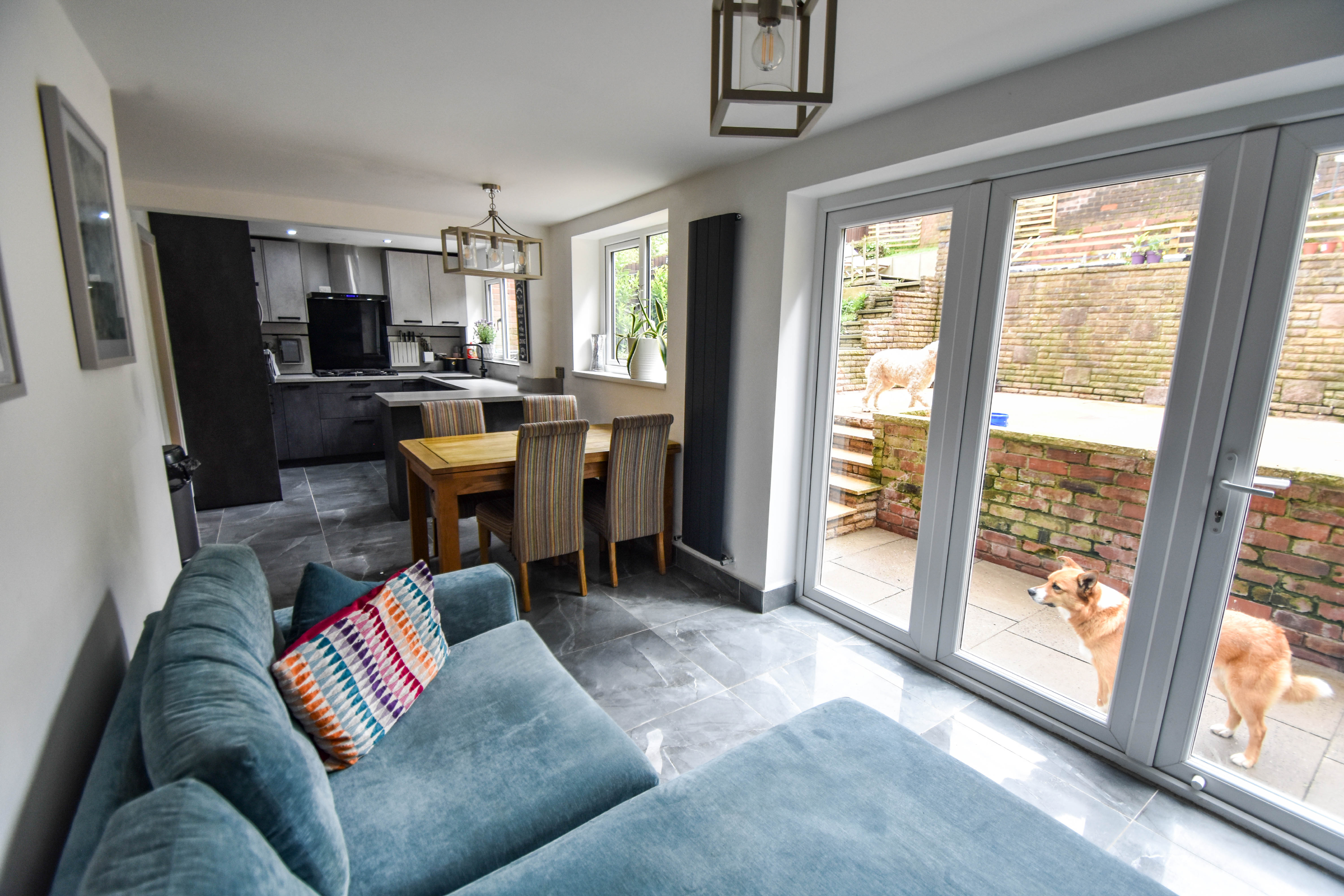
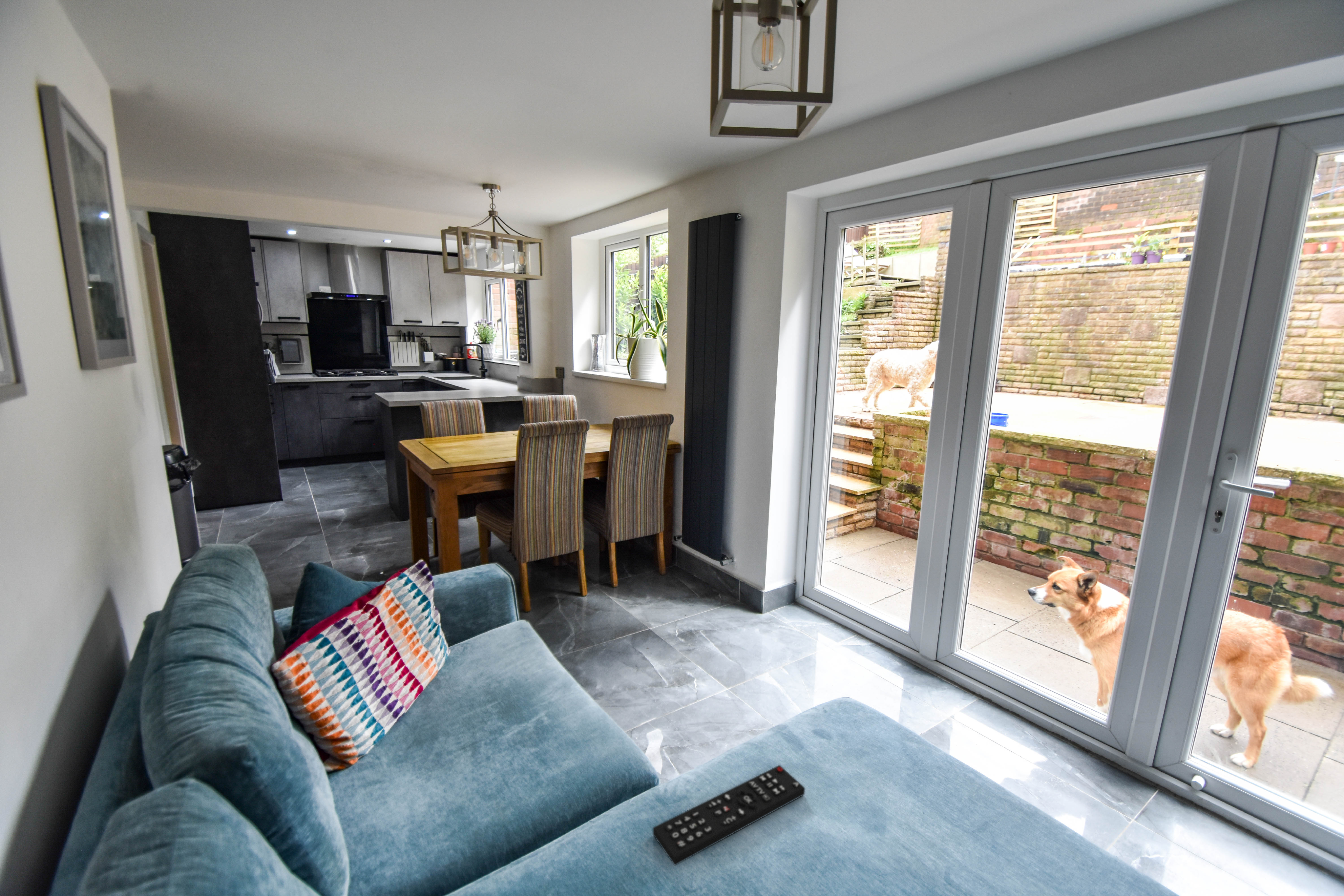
+ remote control (733, 809)
